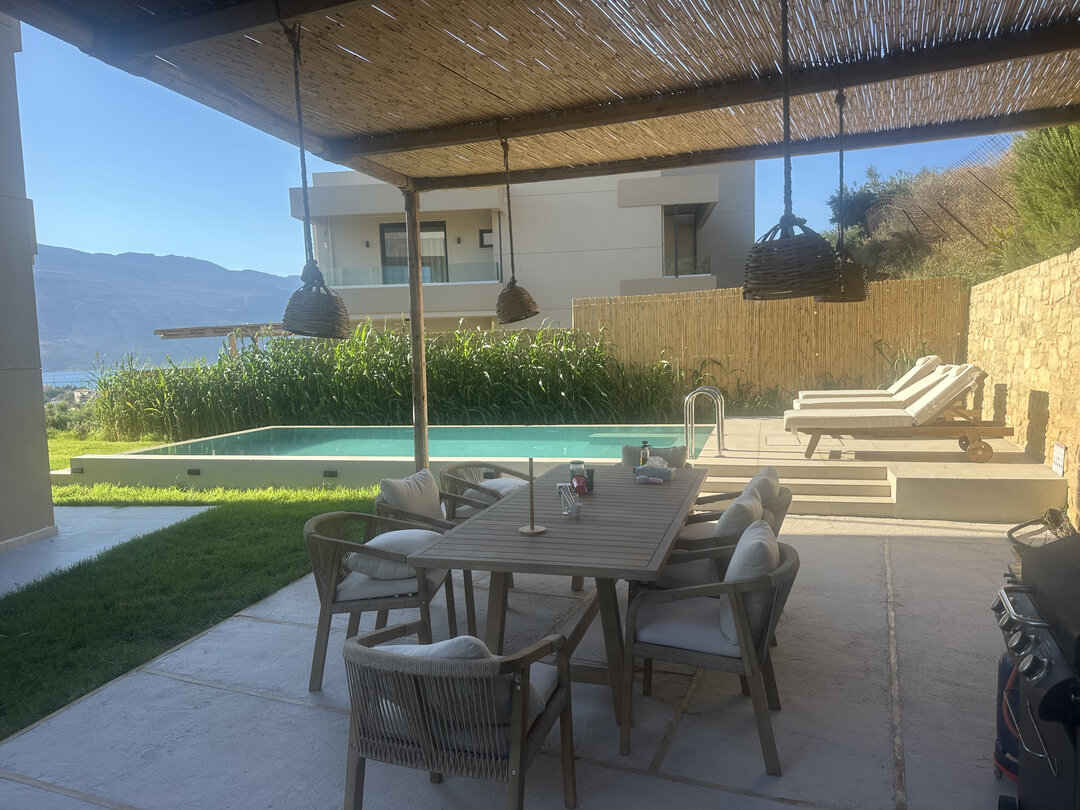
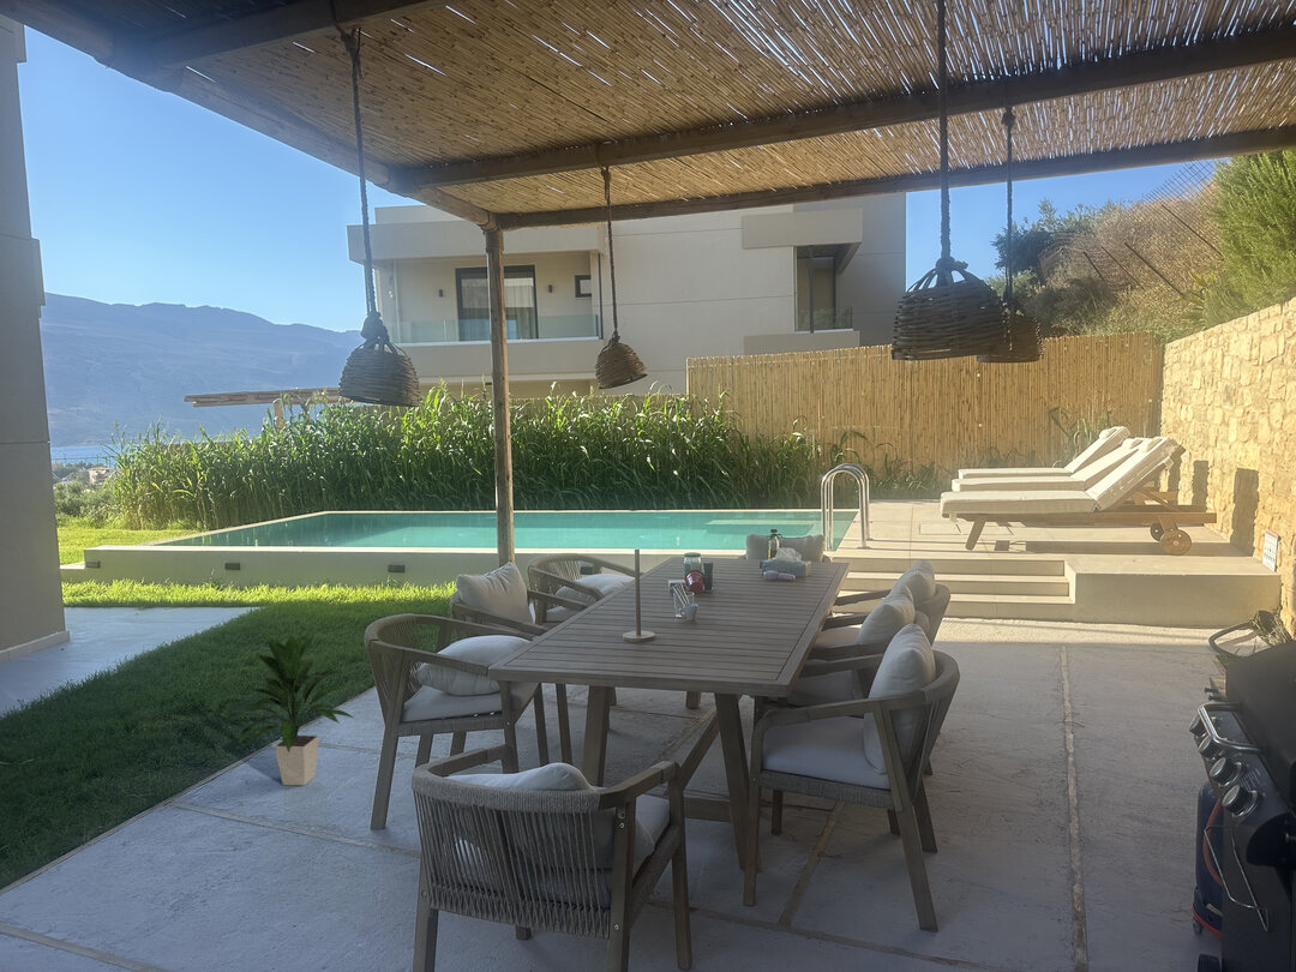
+ indoor plant (292, 704)
